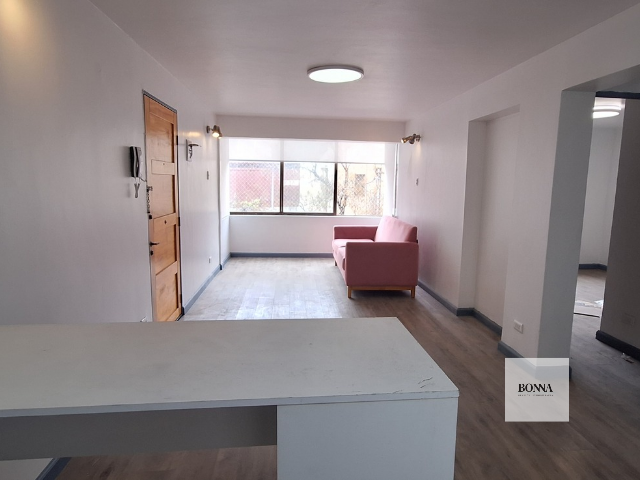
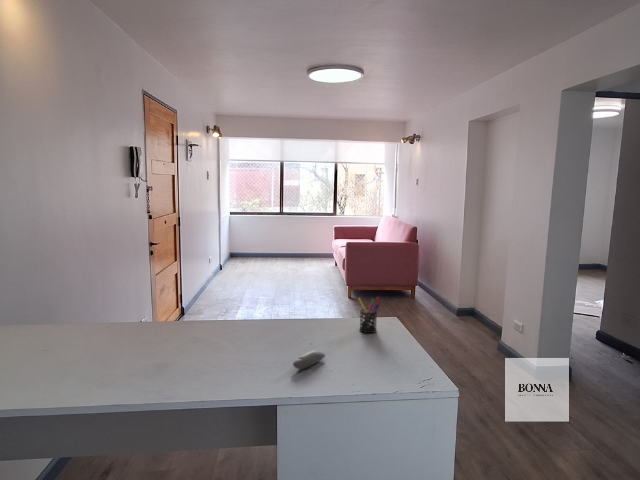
+ computer mouse (309, 358)
+ pen holder (370, 312)
